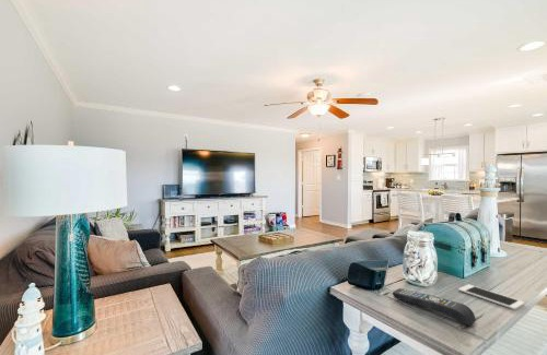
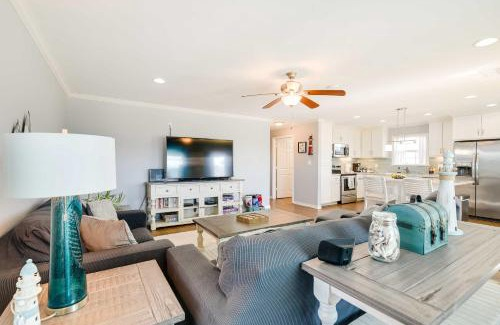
- remote control (430, 303)
- cell phone (489, 295)
